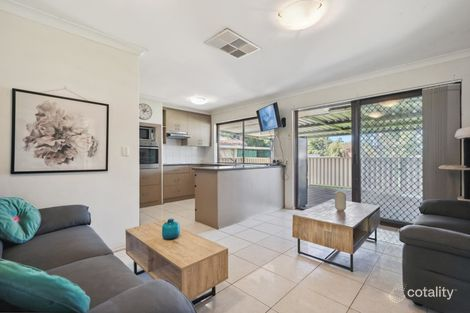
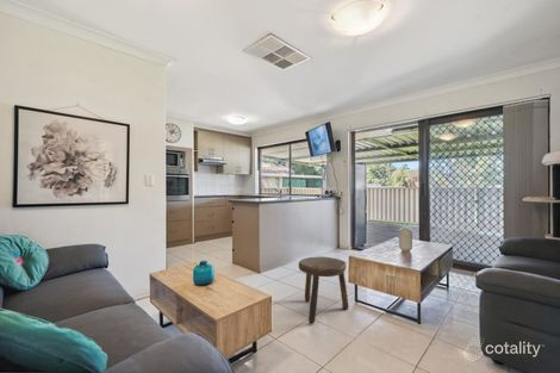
+ stool (317, 286)
